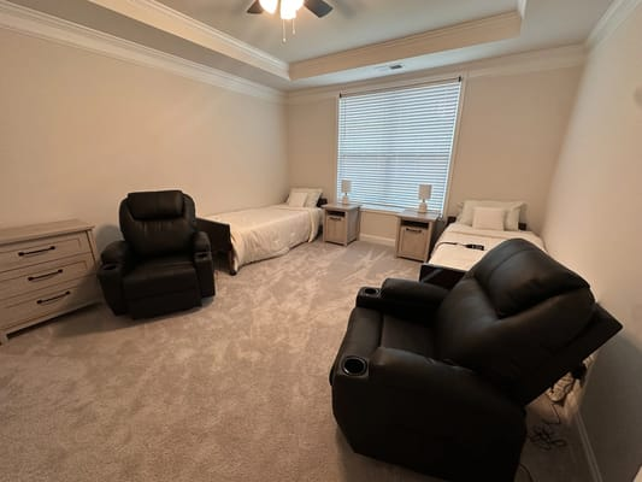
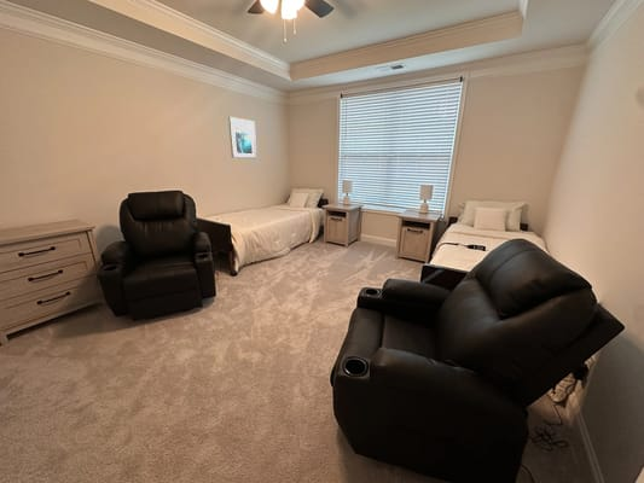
+ wall art (243, 139)
